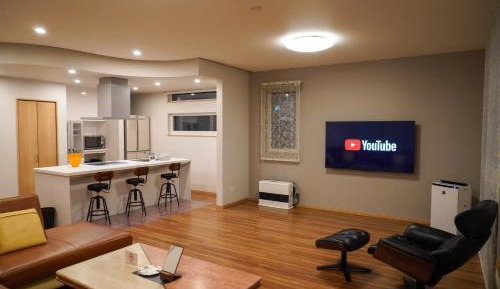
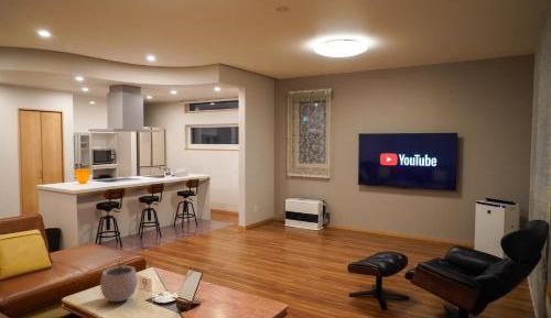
+ plant pot (119, 278)
